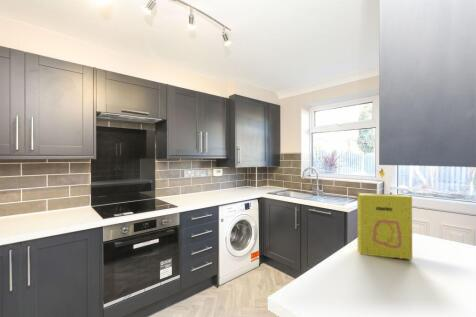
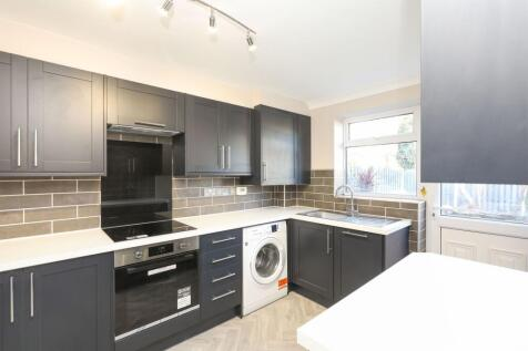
- cereal box (383, 224)
